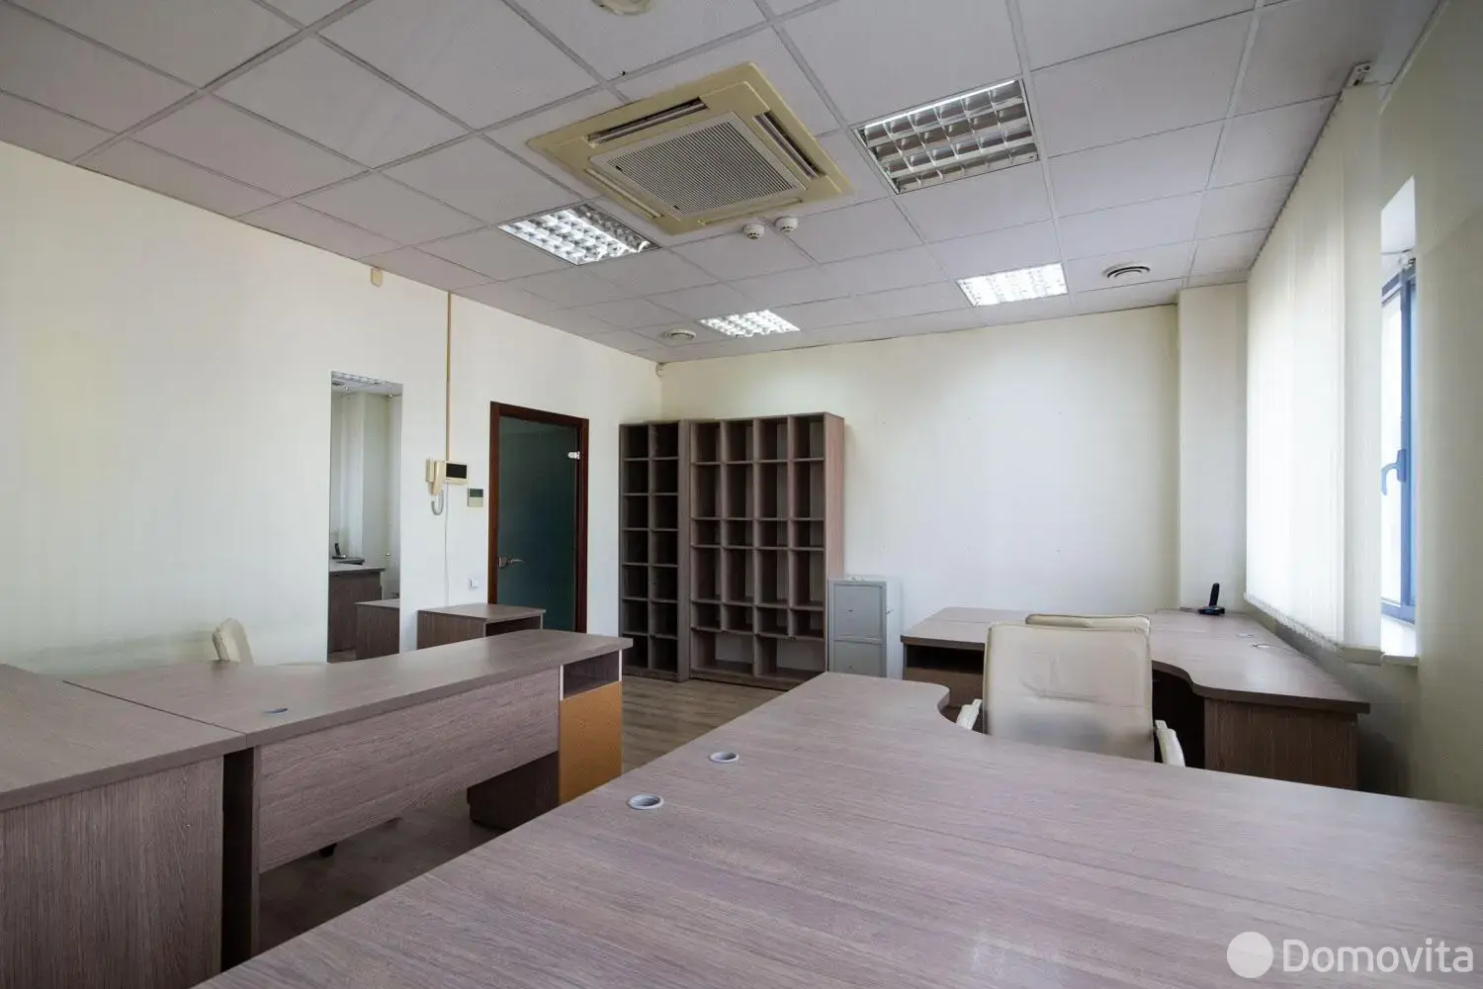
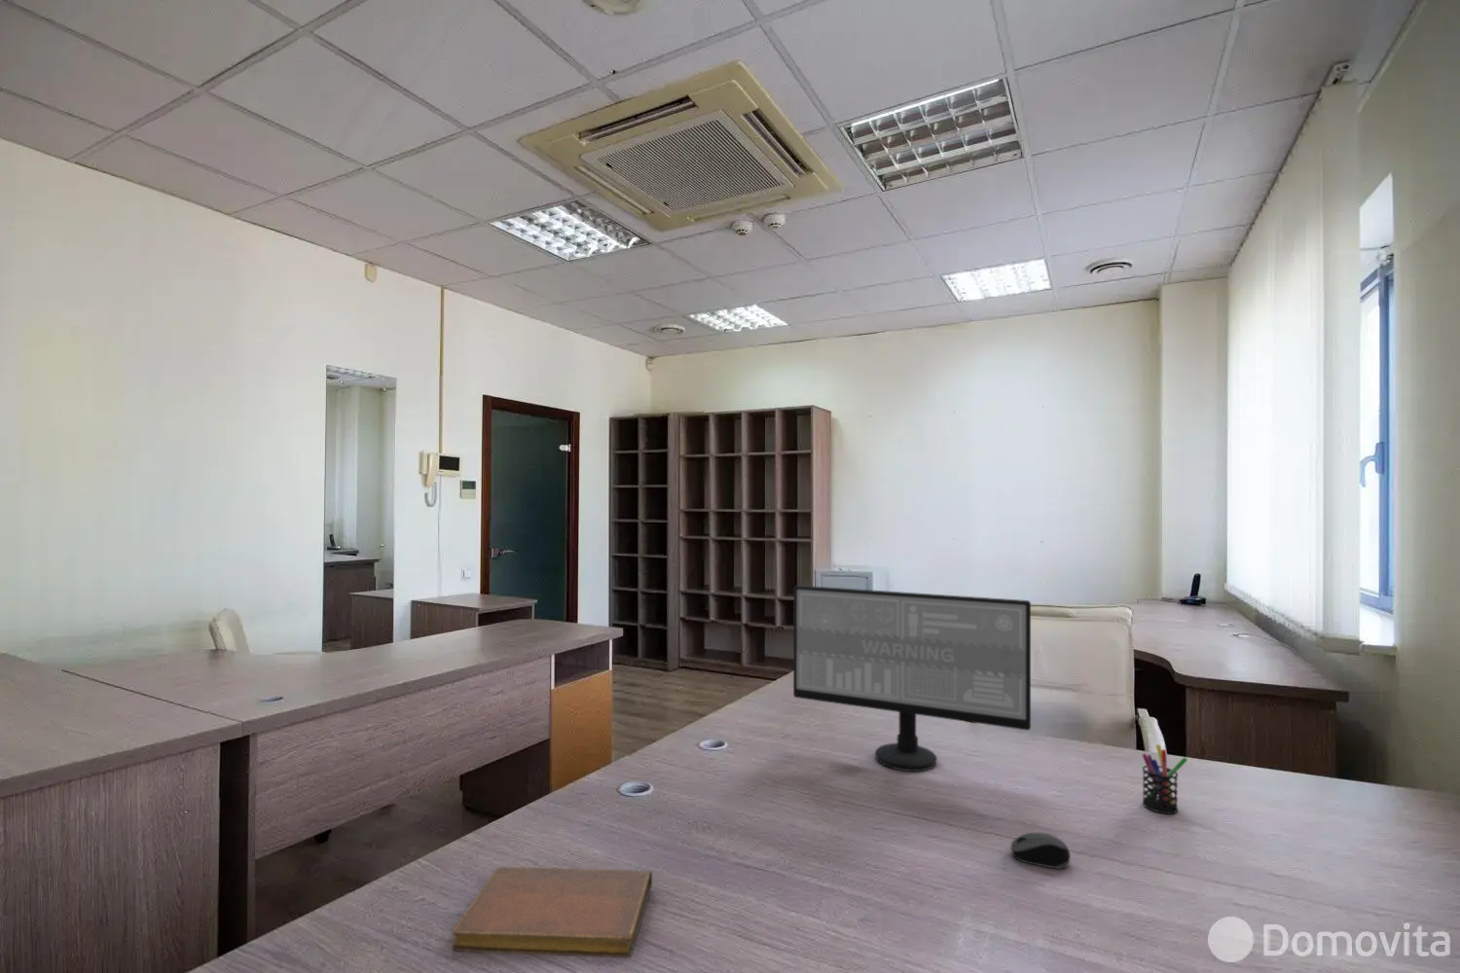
+ computer monitor (905, 675)
+ notebook (558, 907)
+ computer mouse (1040, 847)
+ pen holder (1165, 776)
